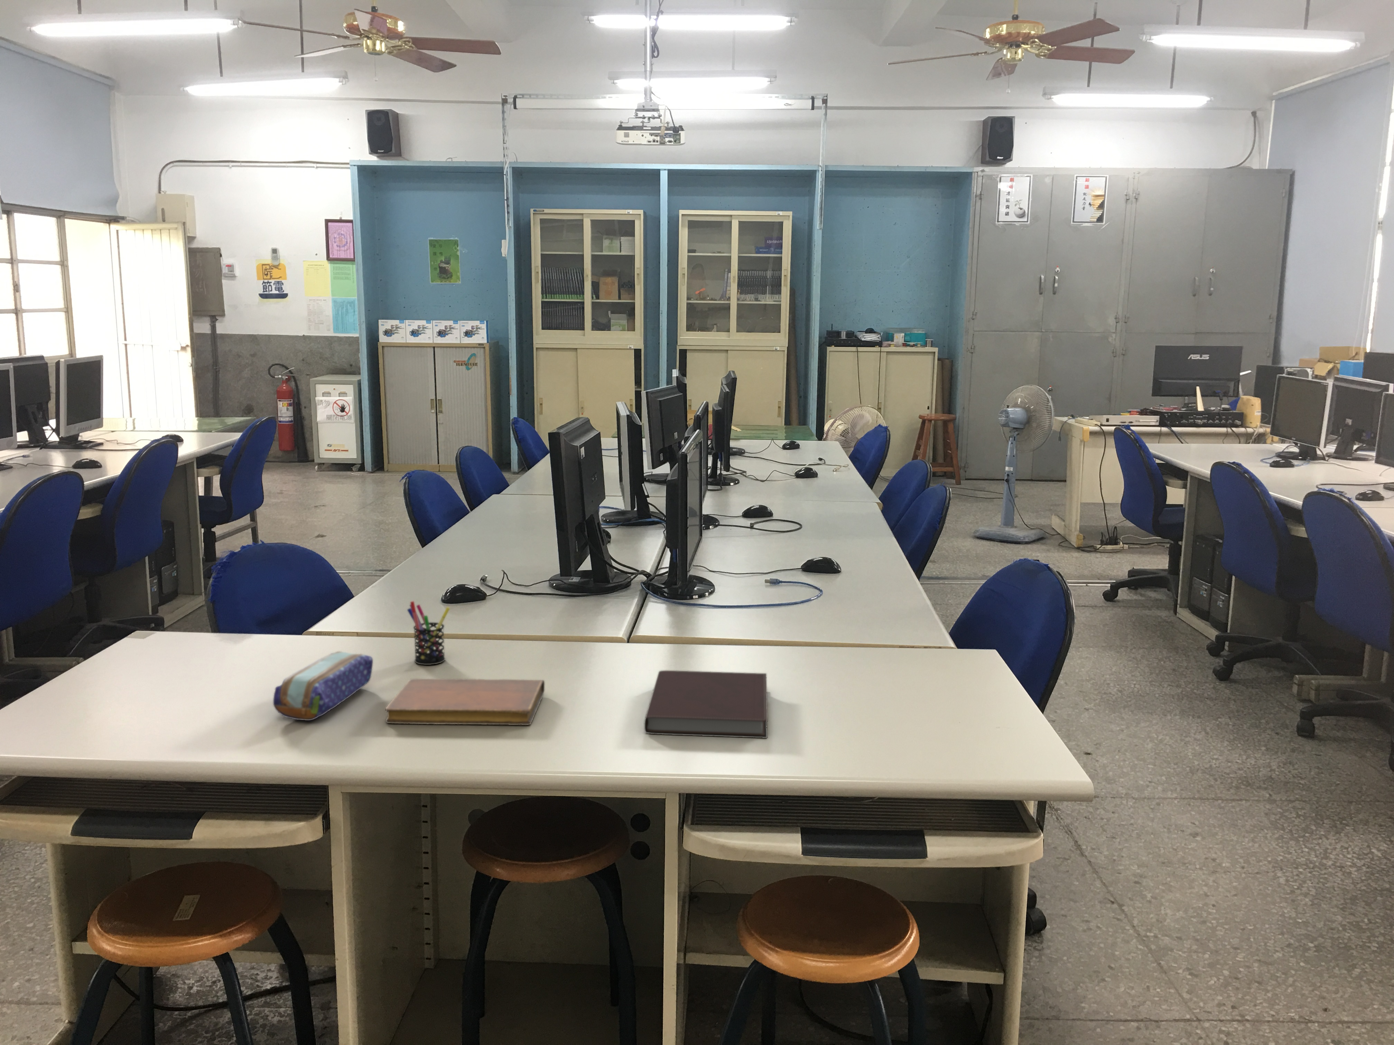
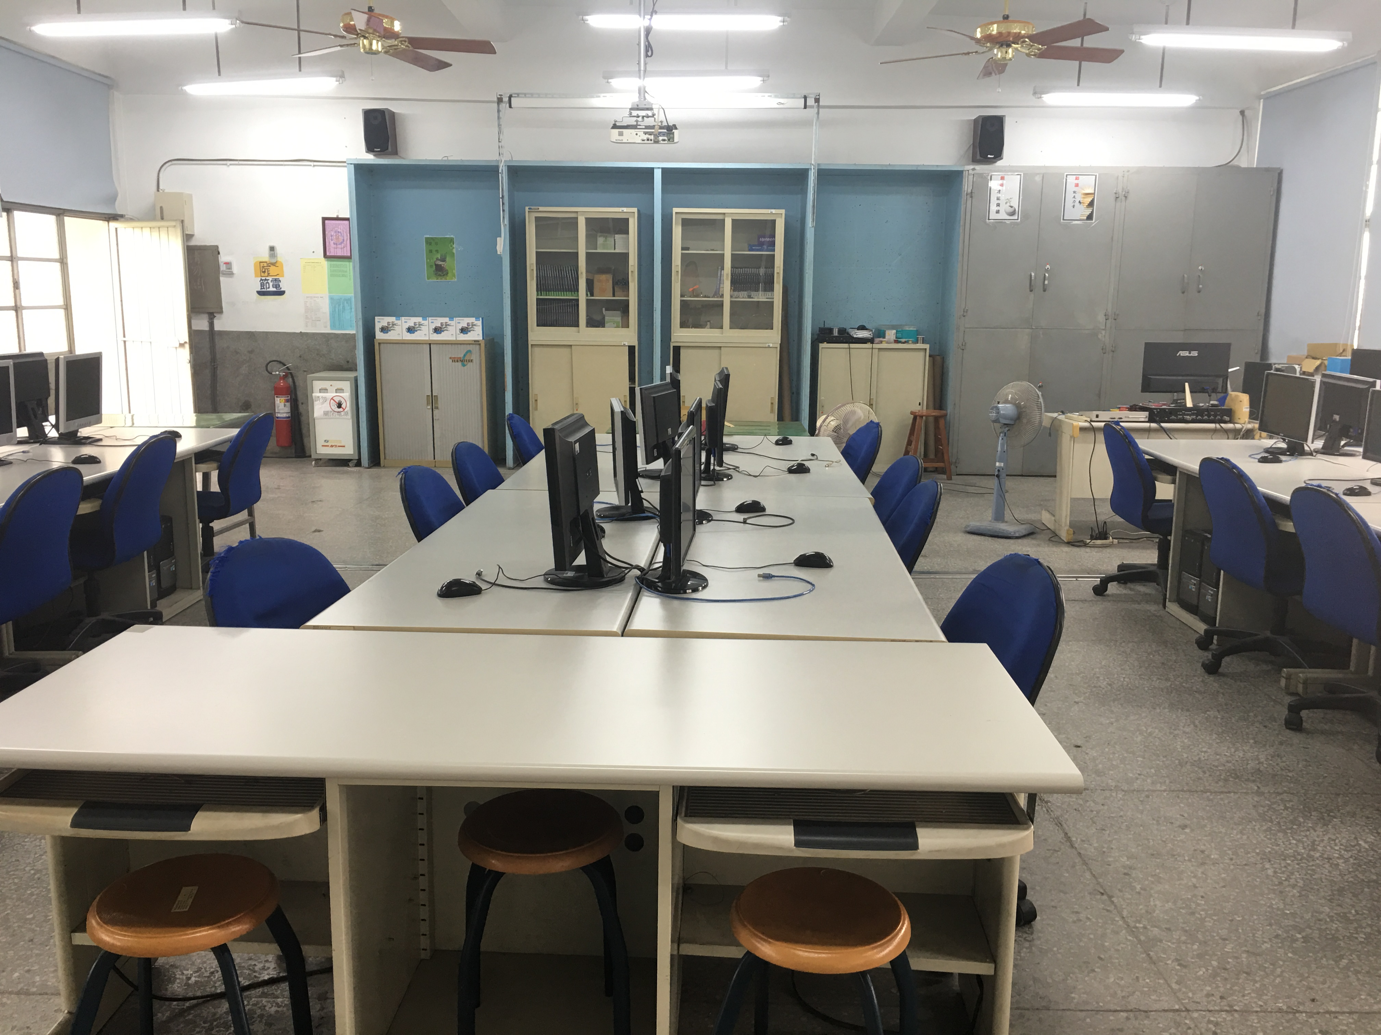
- notebook (468, 700)
- pen holder (427, 631)
- notebook (709, 701)
- pencil case (324, 683)
